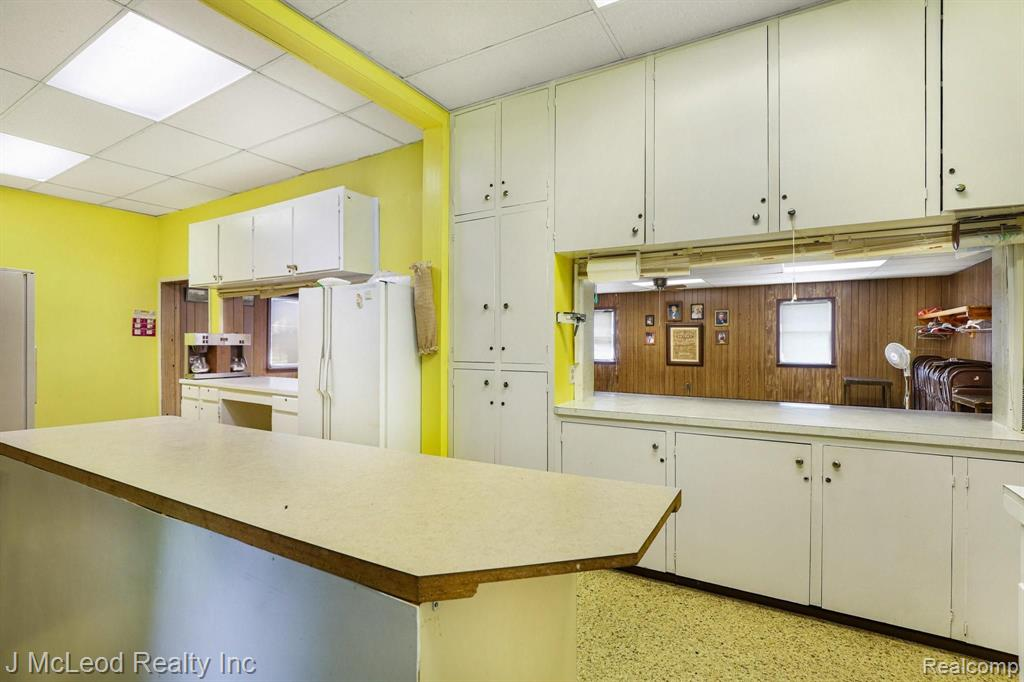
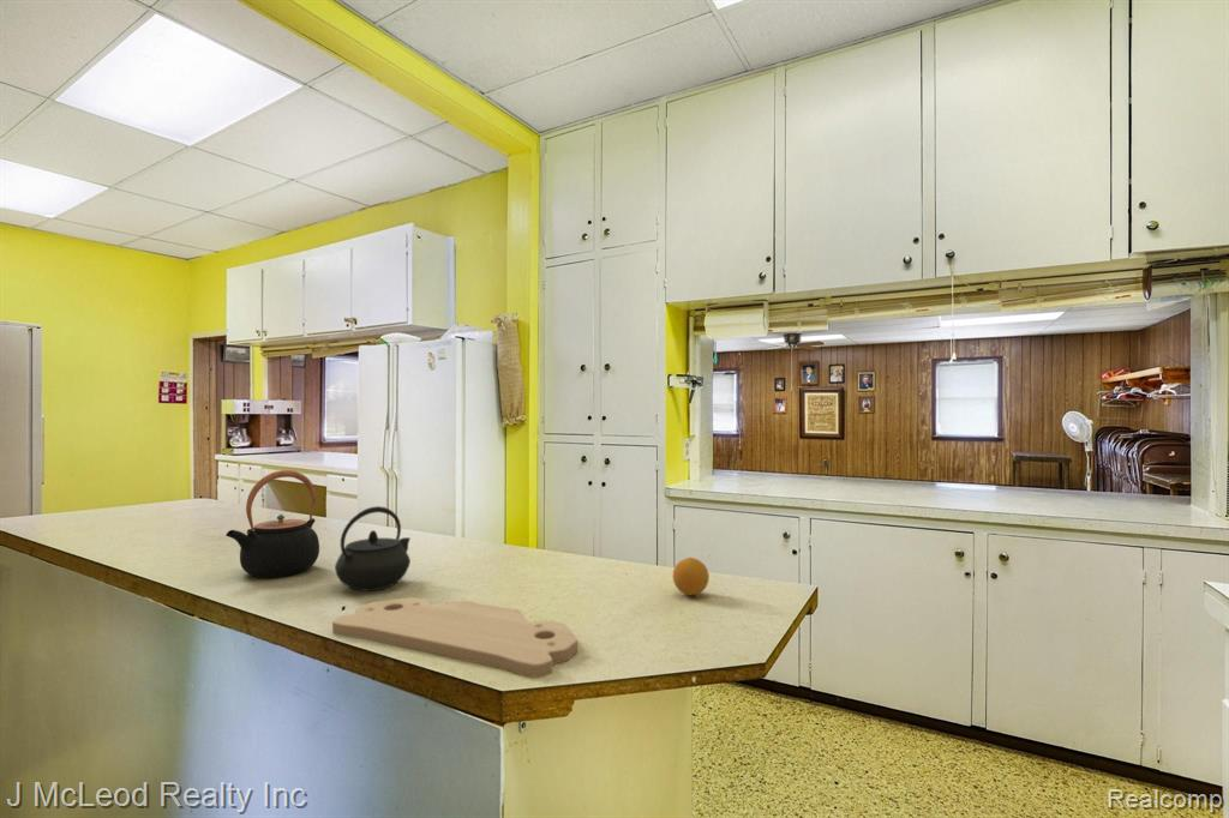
+ fruit (690, 576)
+ cutting board (461, 627)
+ teapot (274, 521)
+ kettle (377, 545)
